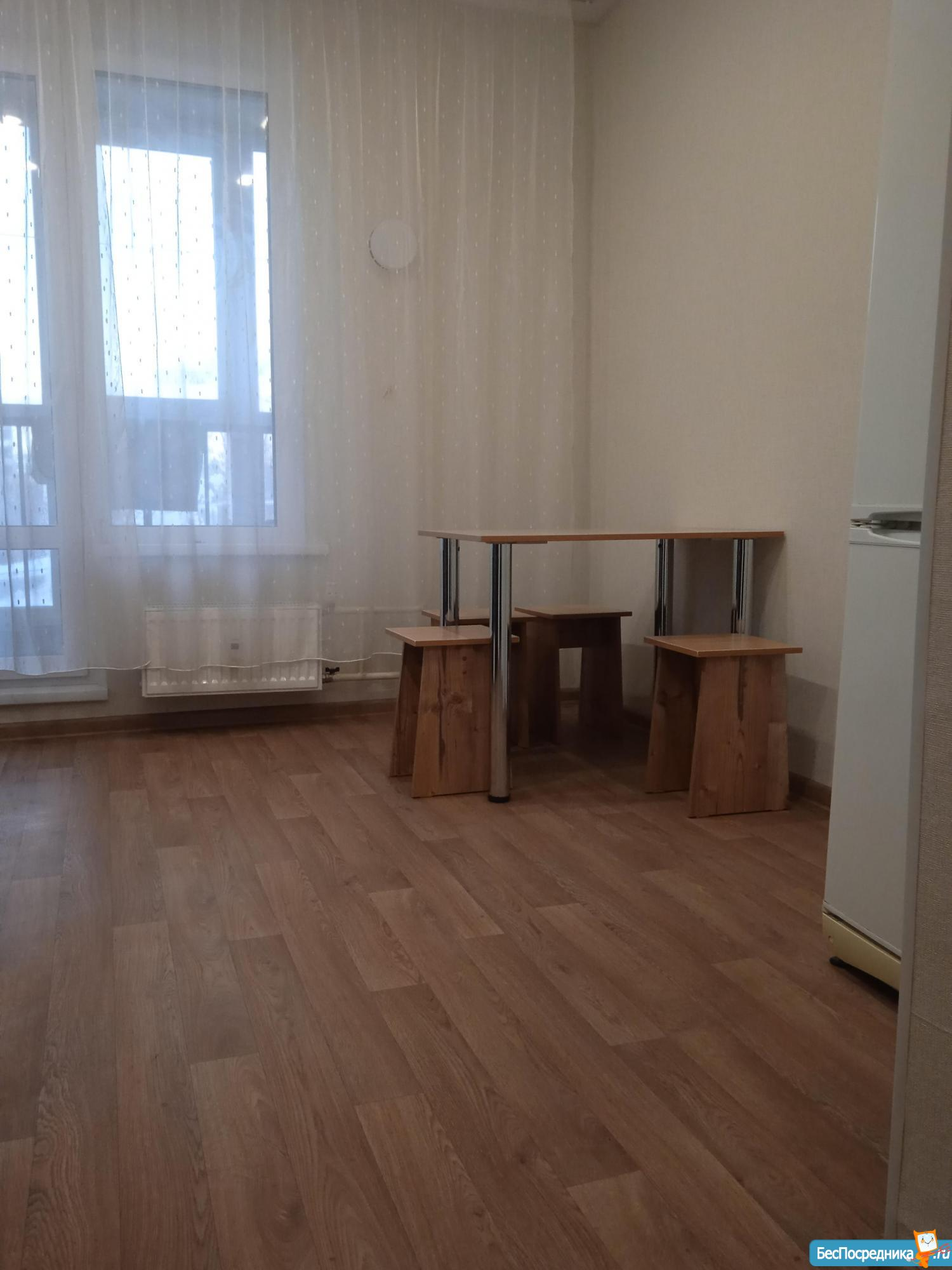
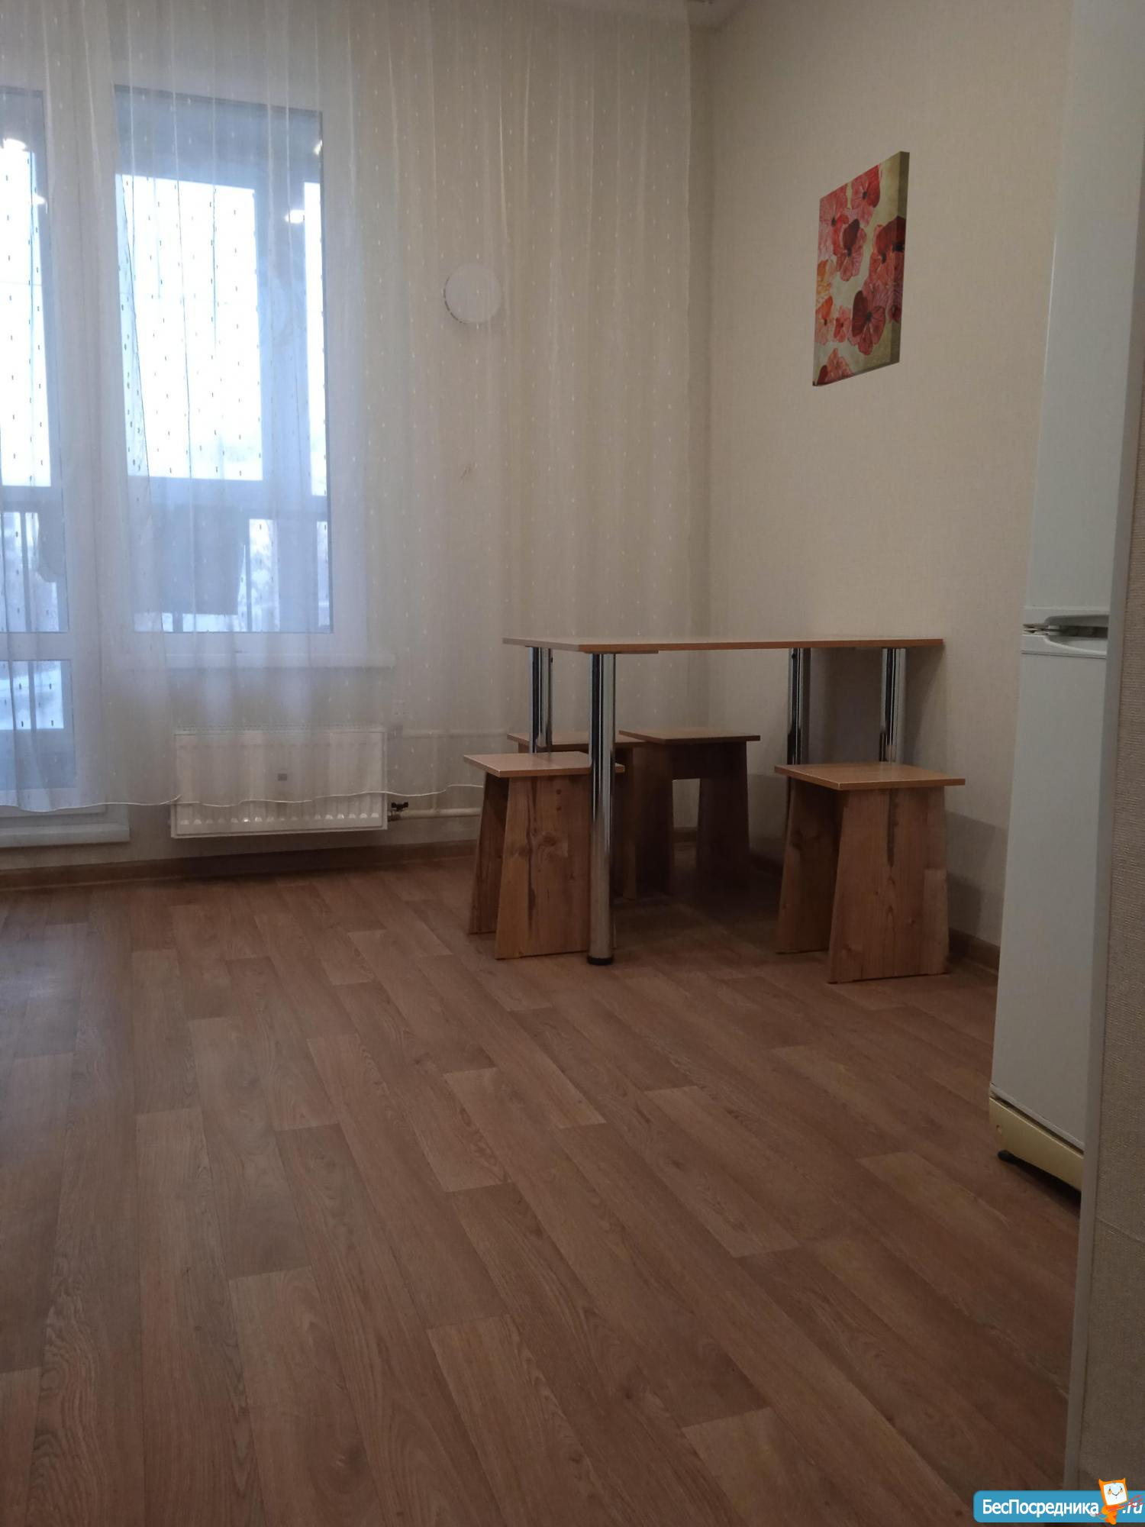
+ wall art (858, 277)
